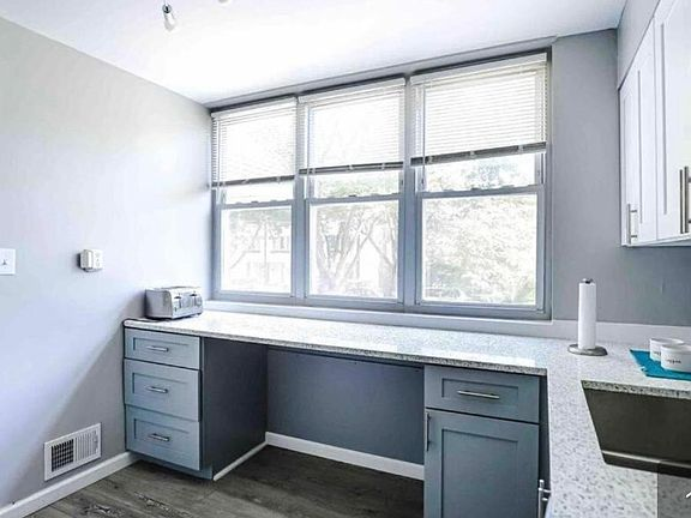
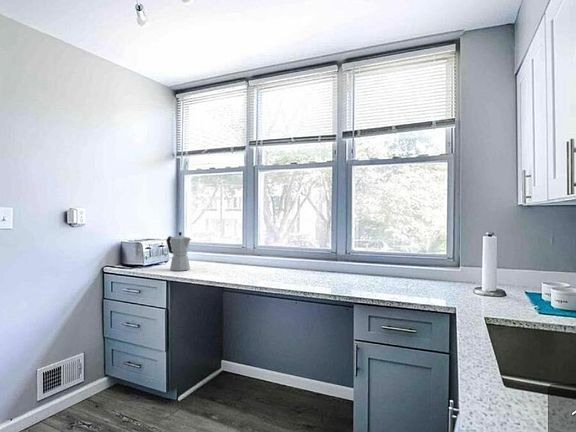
+ moka pot (178, 250)
